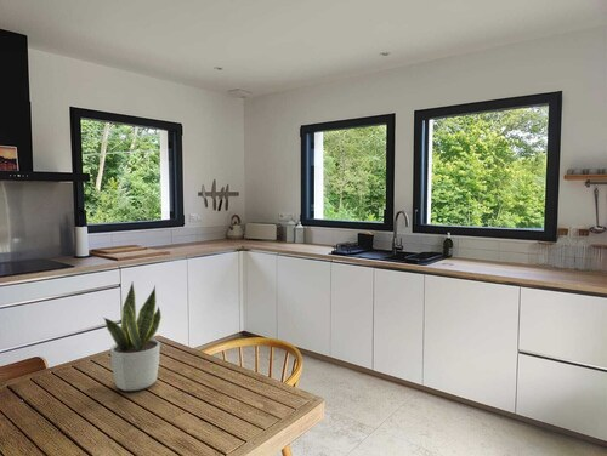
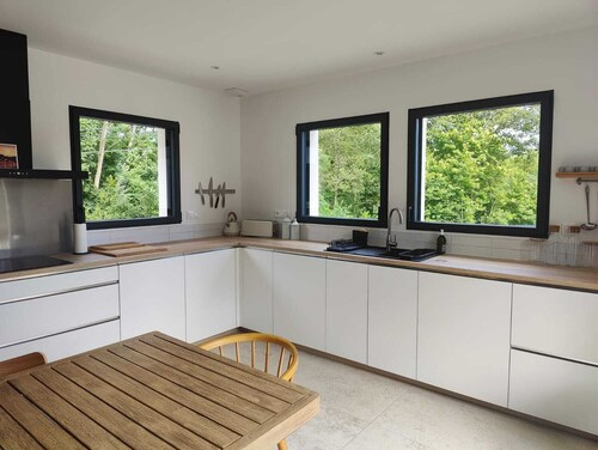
- potted plant (134, 332)
